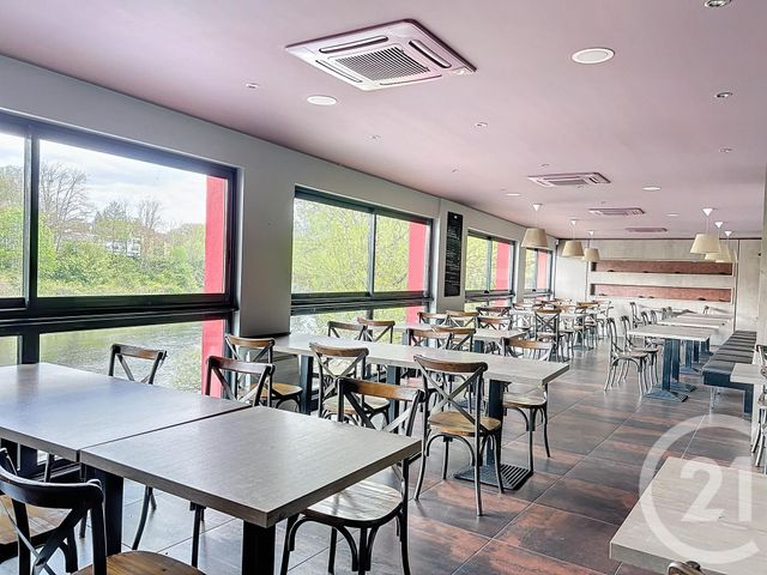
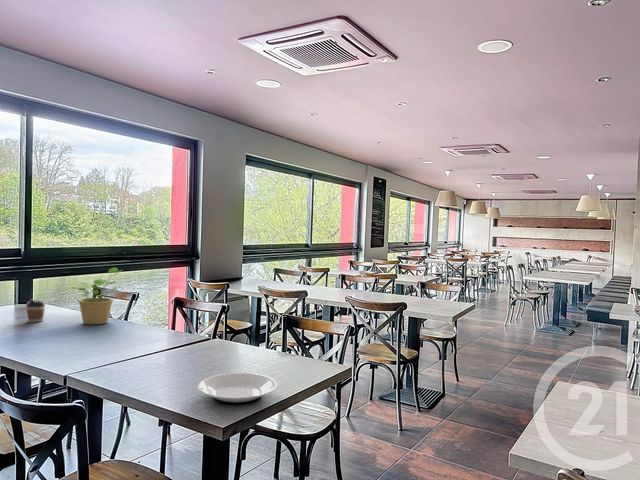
+ potted plant (96, 295)
+ plate (237, 390)
+ coffee cup (35, 310)
